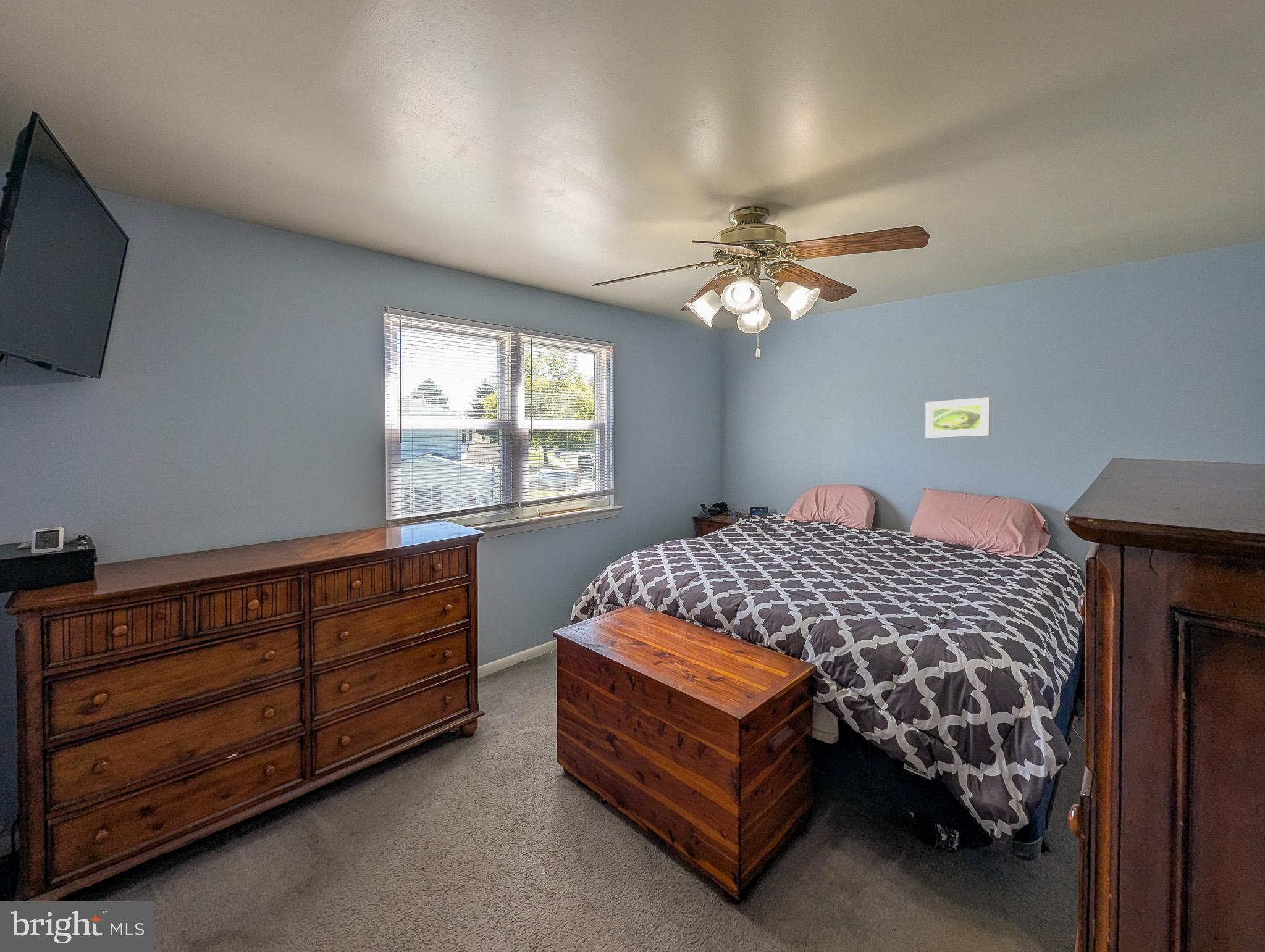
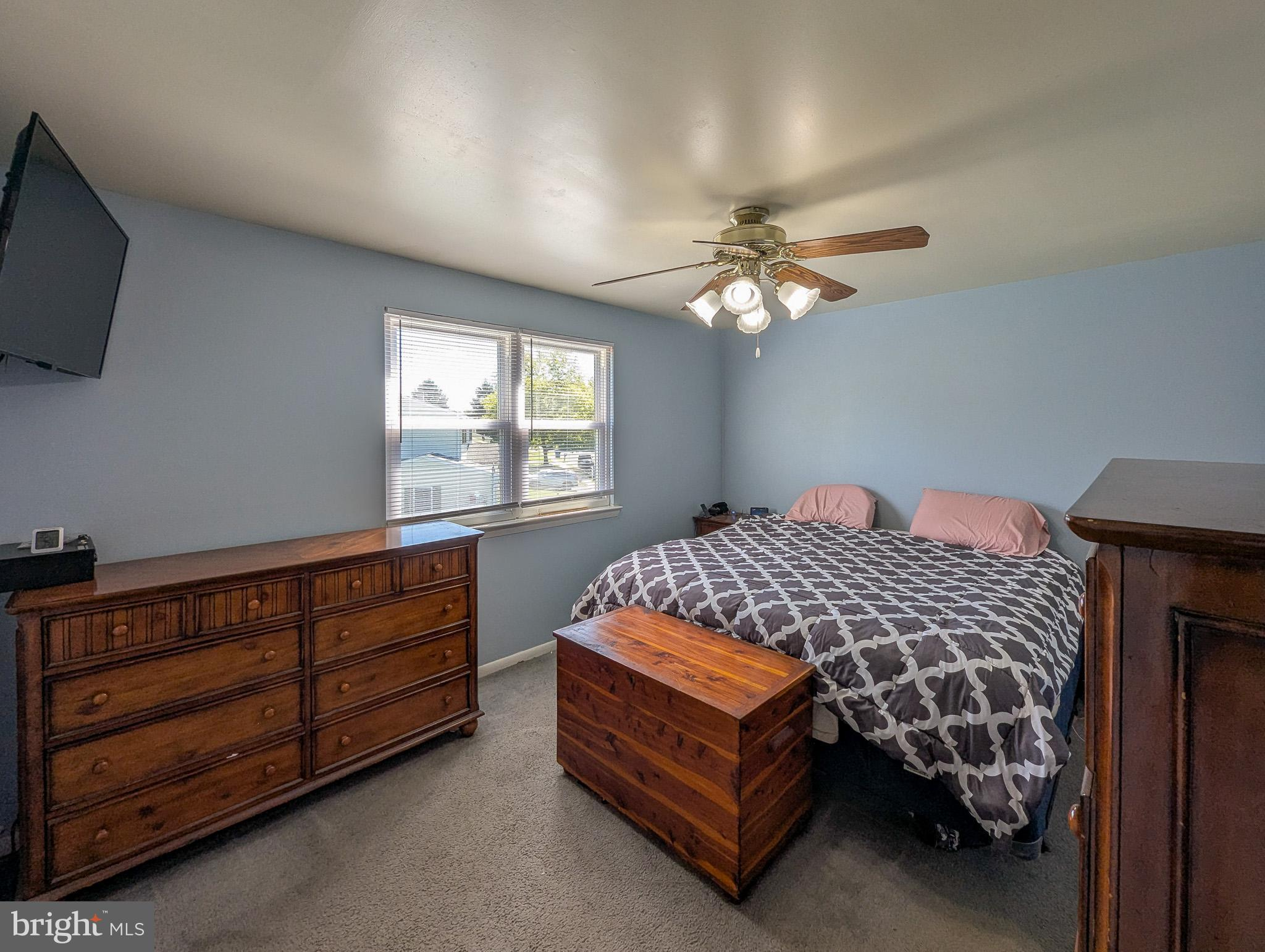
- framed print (956, 418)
